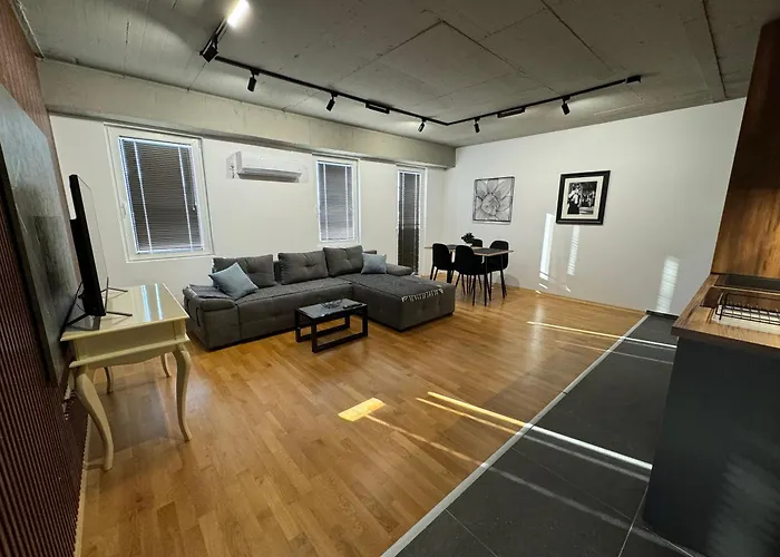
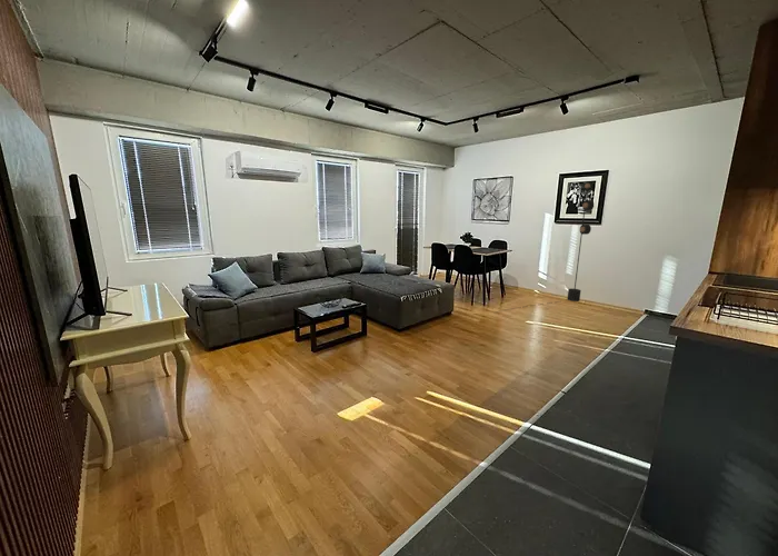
+ floor lamp (579, 246)
